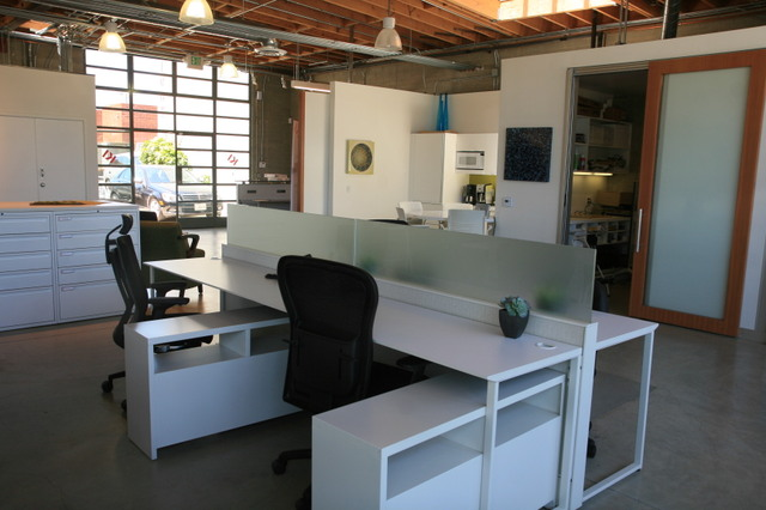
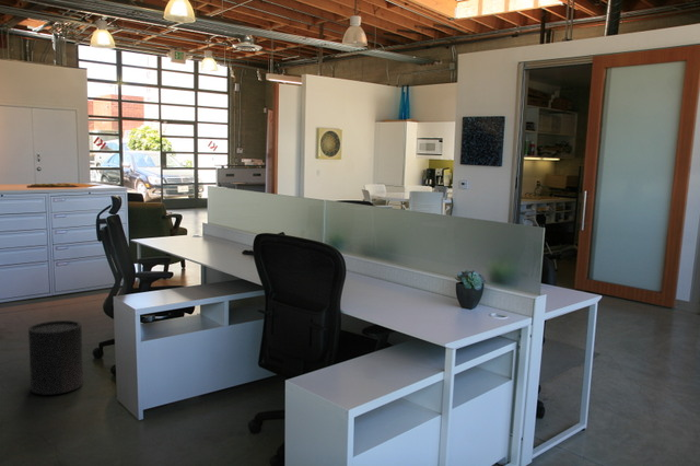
+ trash can (56, 356)
